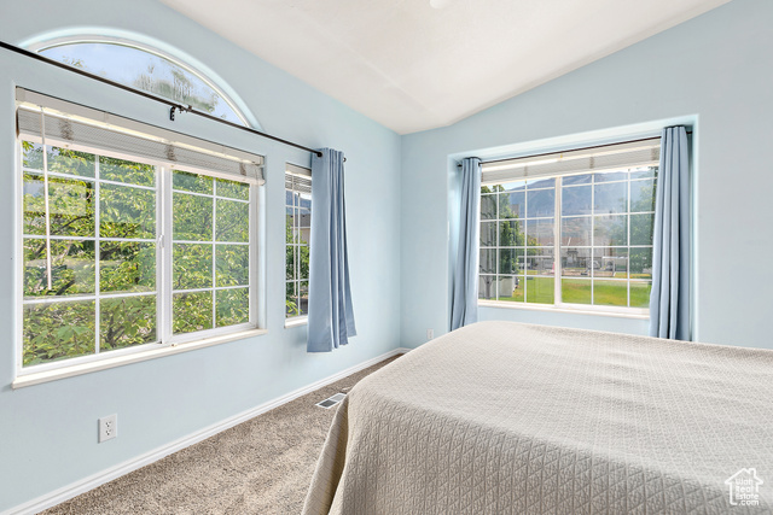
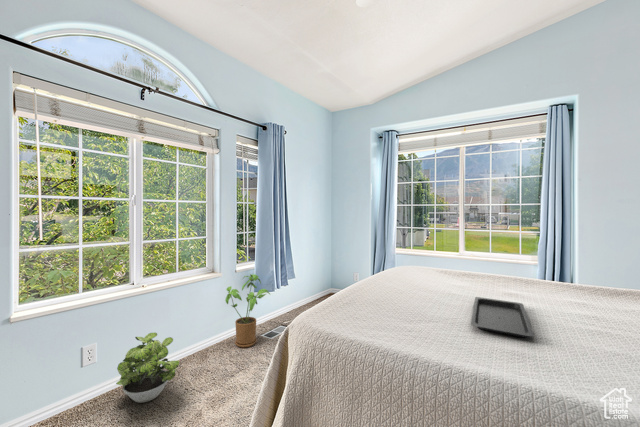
+ house plant (249, 309)
+ serving tray (499, 315)
+ potted plant (146, 367)
